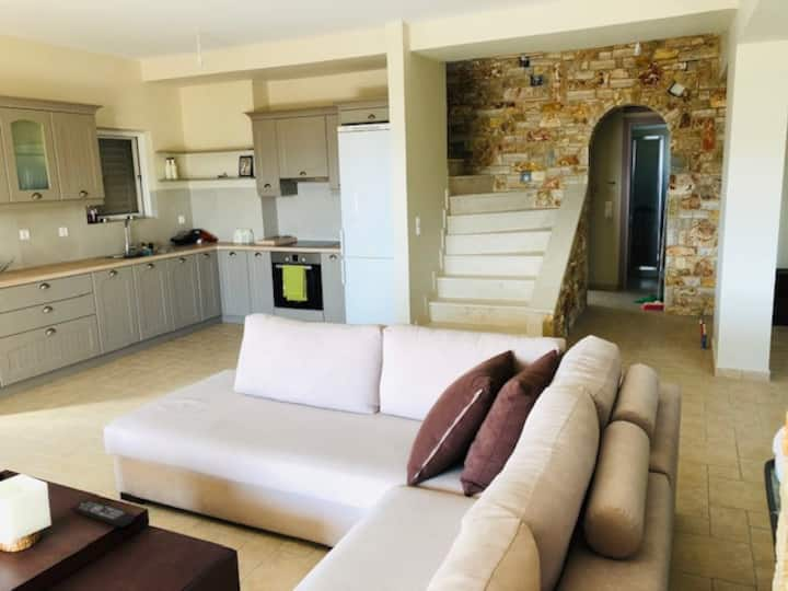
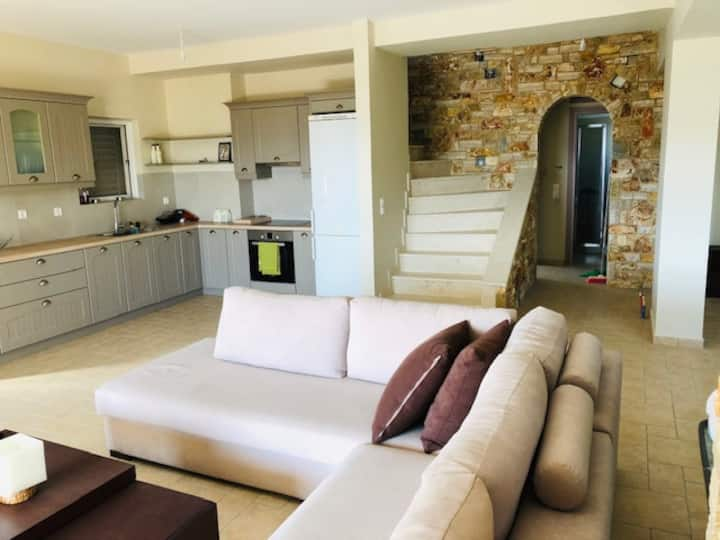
- remote control (103, 513)
